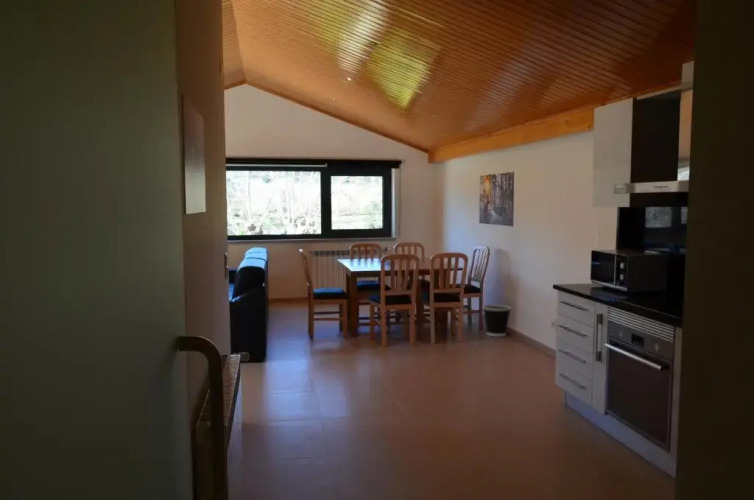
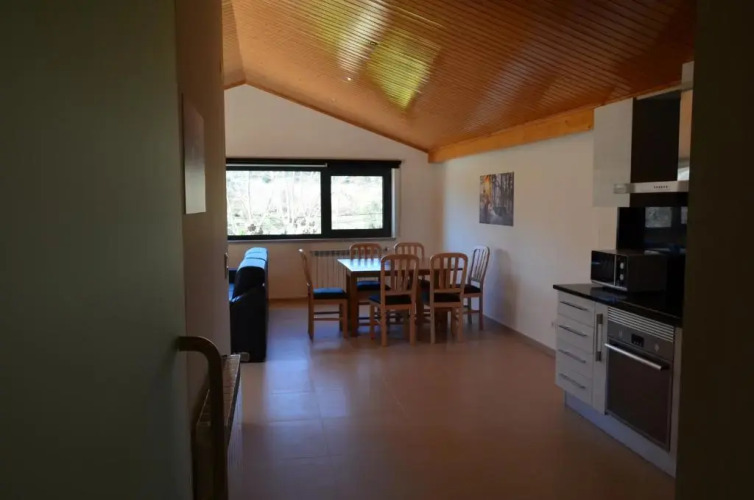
- wastebasket (496, 320)
